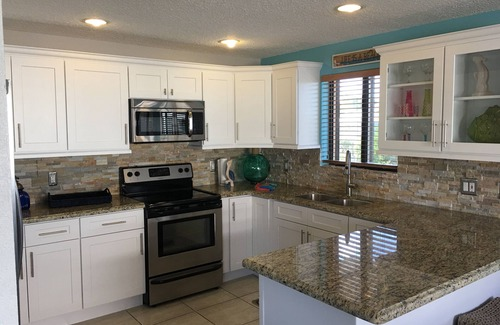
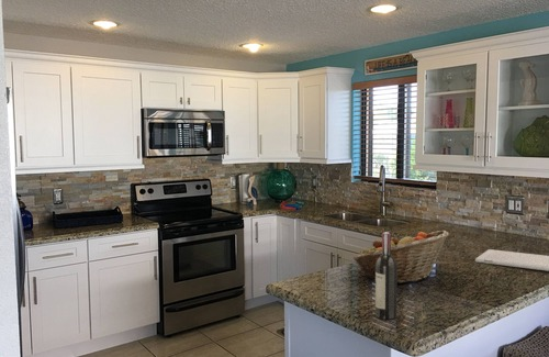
+ fruit basket (401, 253)
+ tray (520, 259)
+ wine bottle (385, 275)
